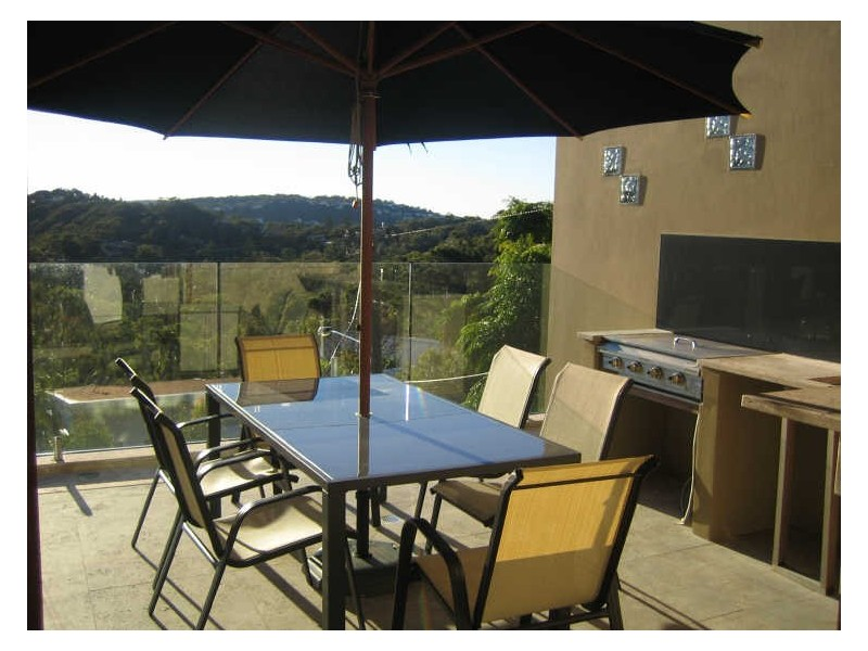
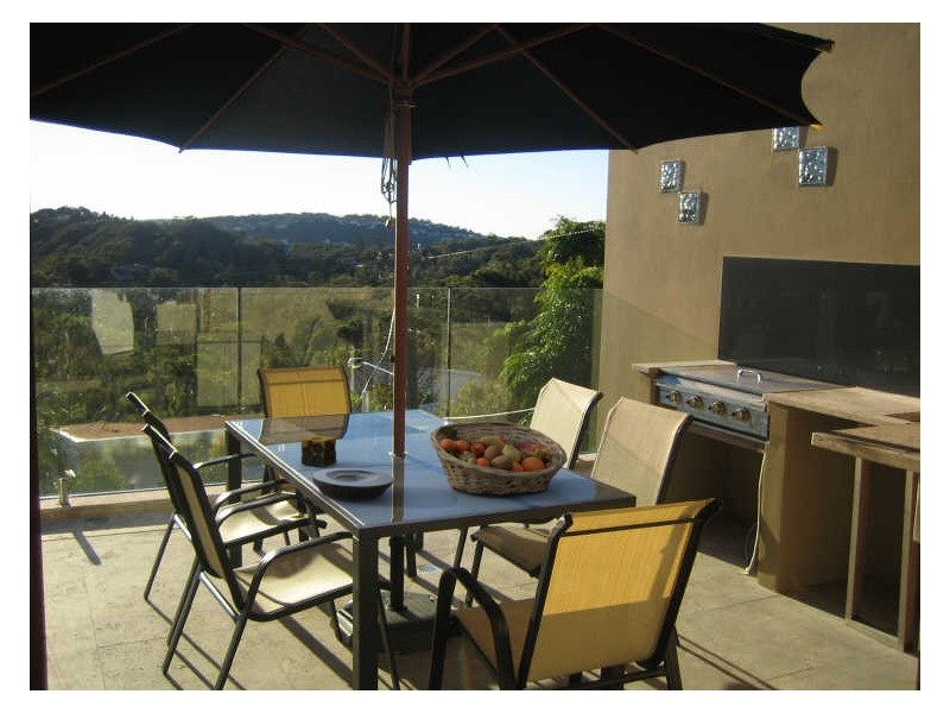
+ fruit basket (498, 456)
+ plate (353, 485)
+ candle (318, 450)
